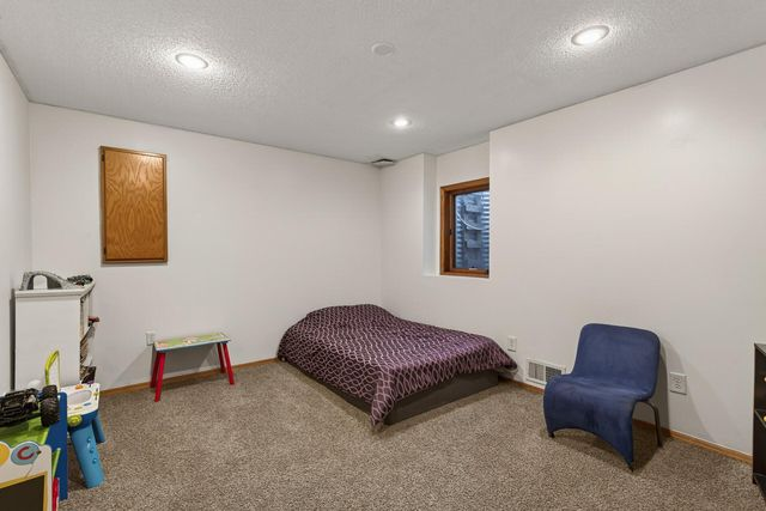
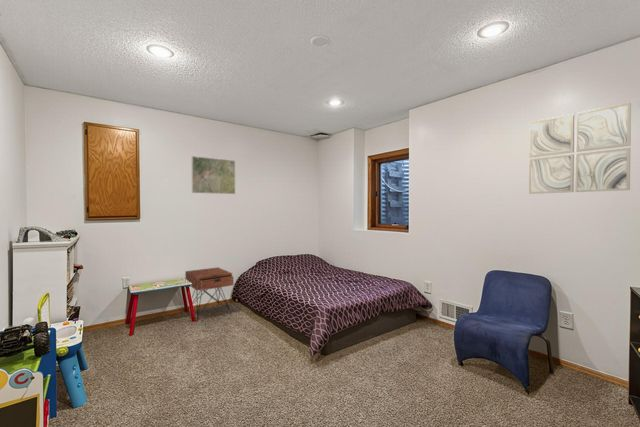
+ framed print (214, 176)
+ nightstand (209, 294)
+ wall art (573, 151)
